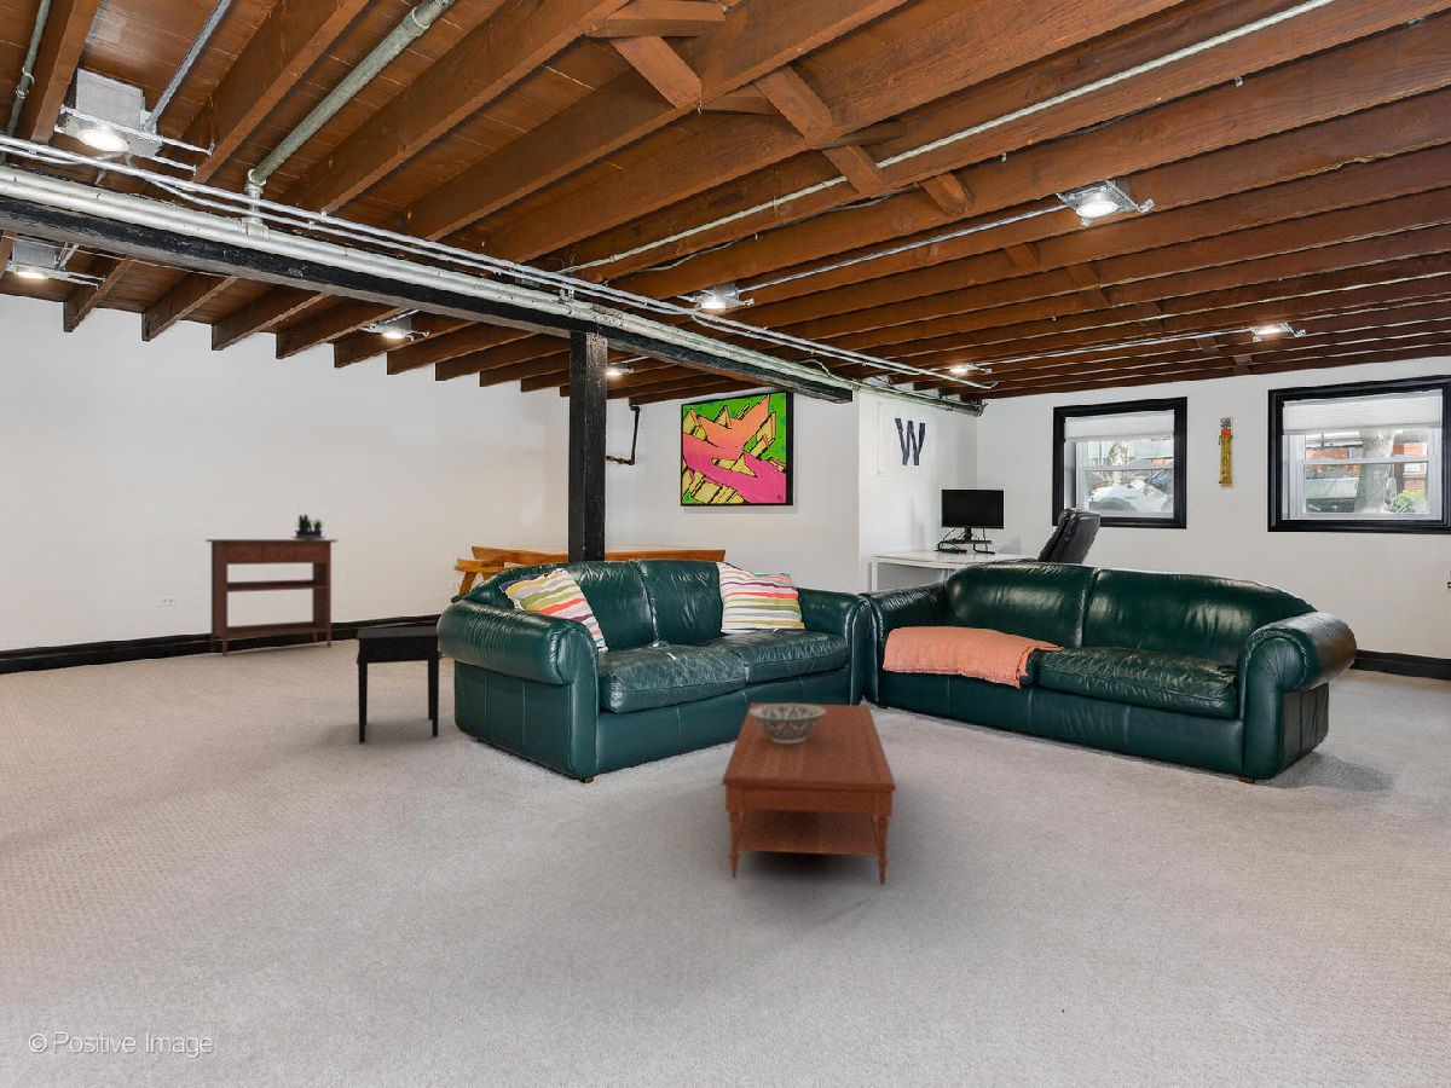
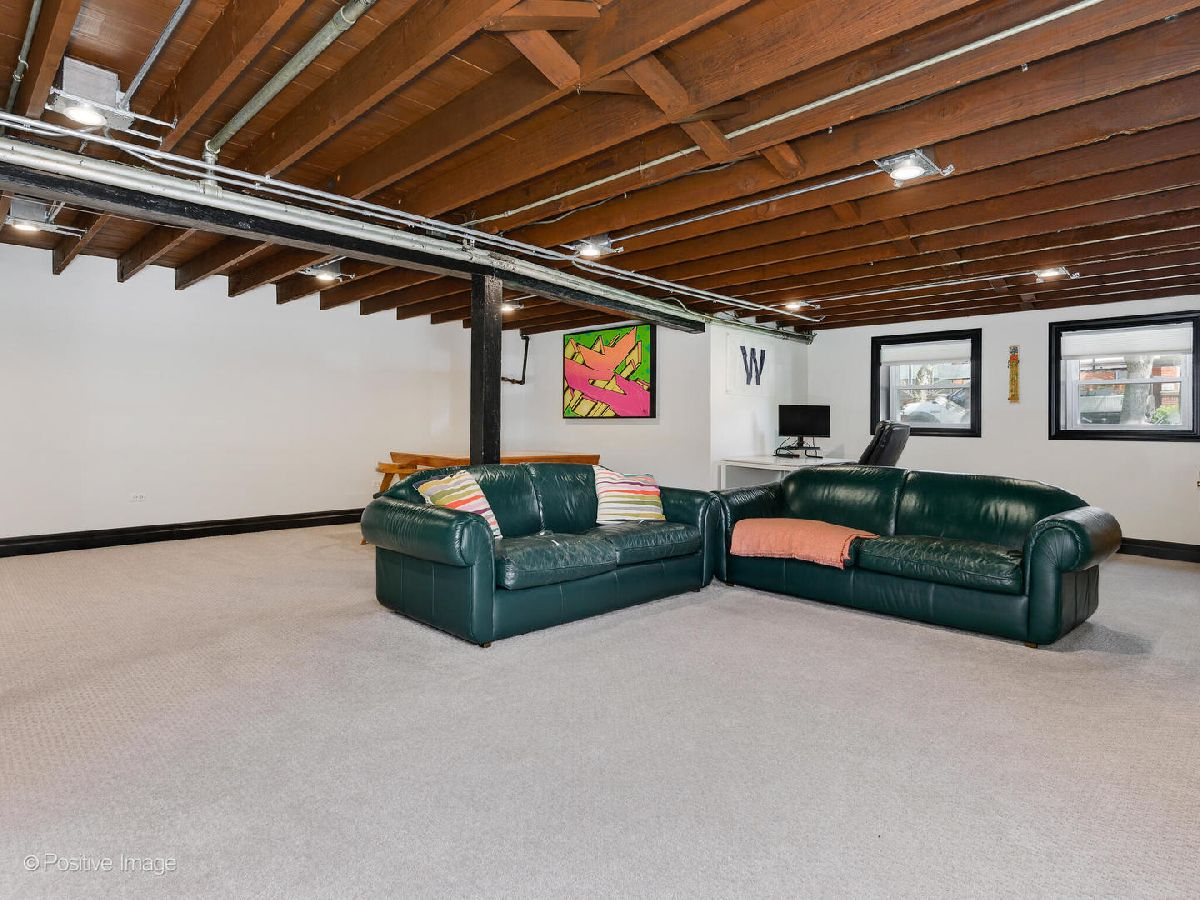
- potted plant (307, 526)
- coffee table (808, 777)
- console table (271, 590)
- decorative bowl (787, 724)
- side table (399, 661)
